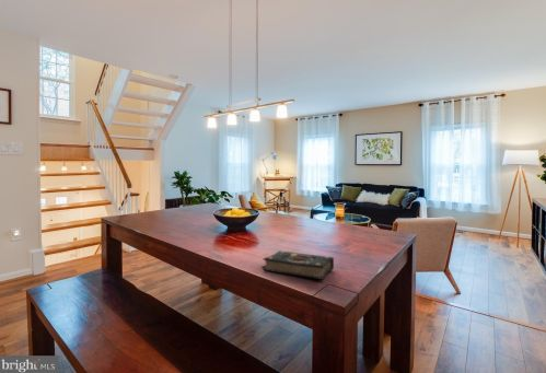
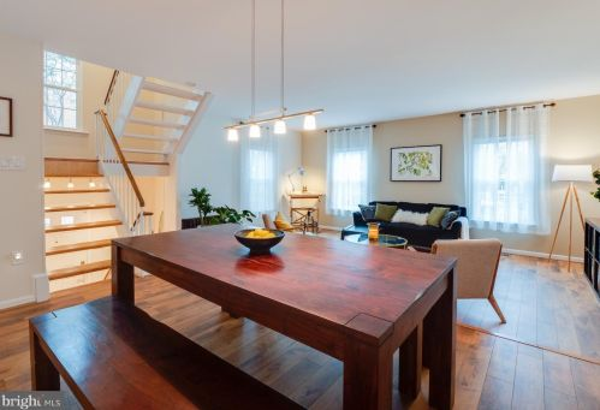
- book (295, 263)
